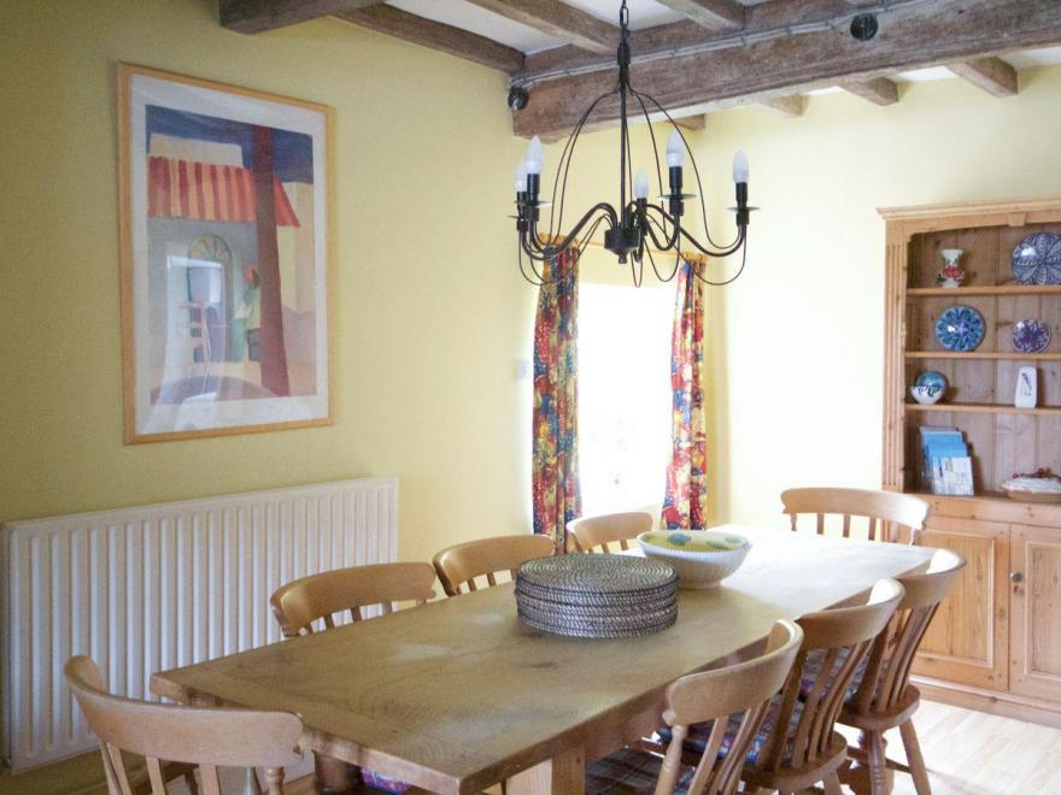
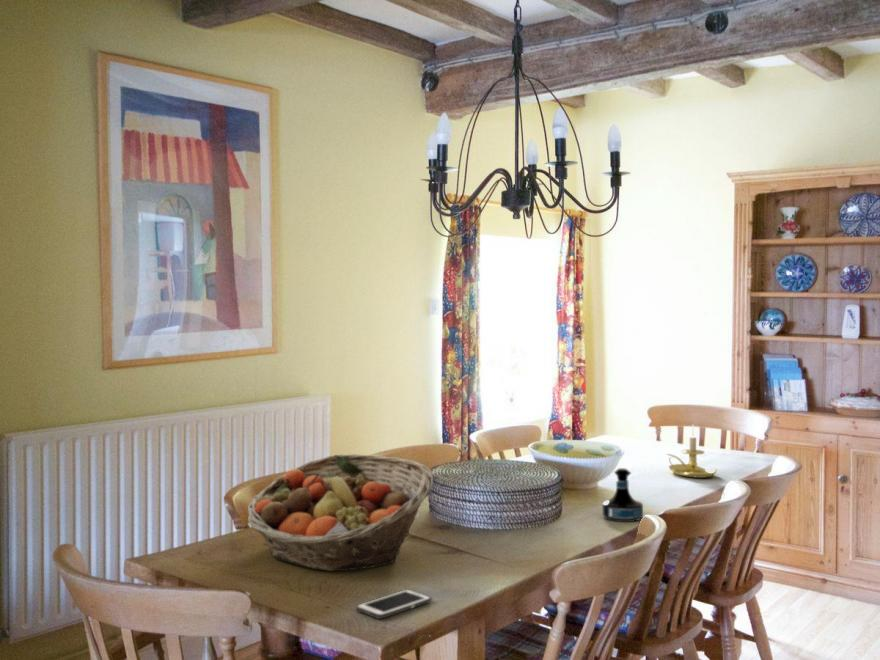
+ cell phone (394, 603)
+ fruit basket (340, 508)
+ tequila bottle (622, 493)
+ candle holder (689, 449)
